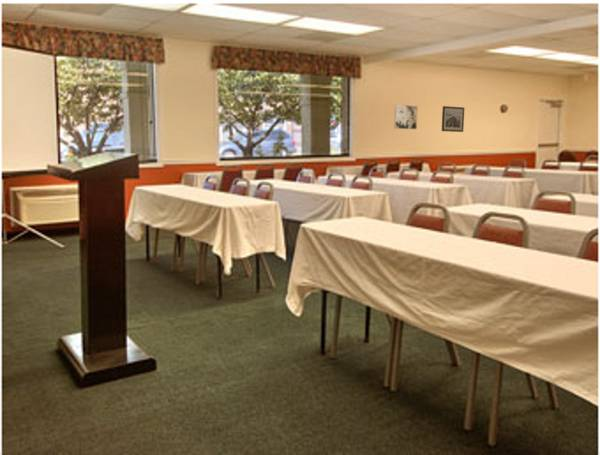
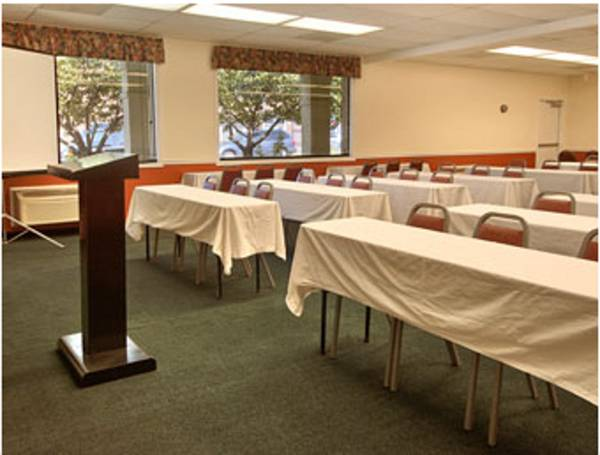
- wall art (453, 119)
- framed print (406, 117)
